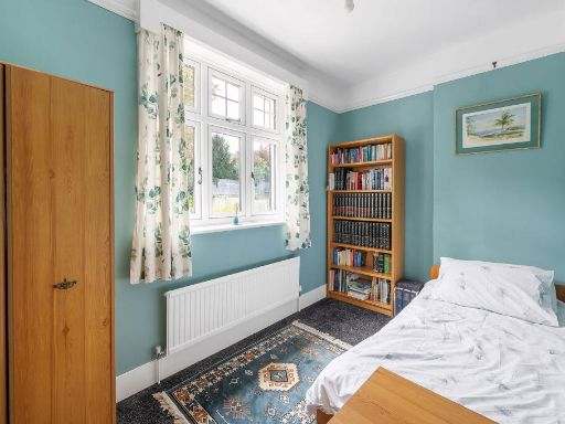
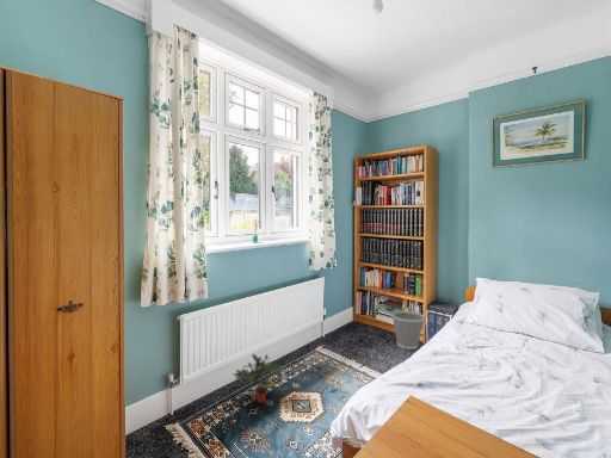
+ wastebasket (407, 329)
+ potted plant (261, 375)
